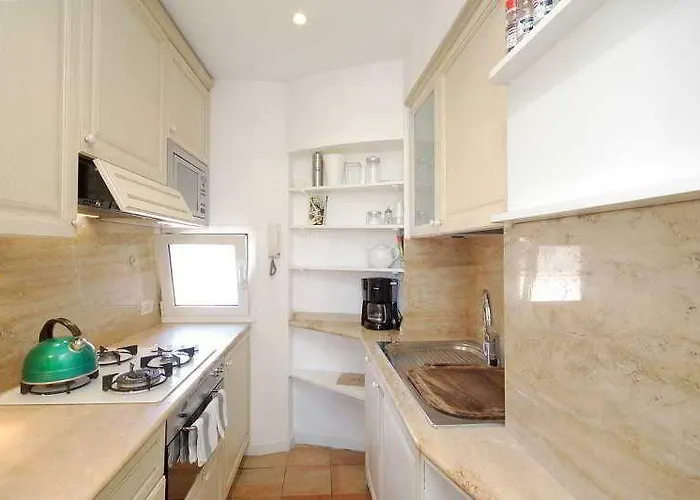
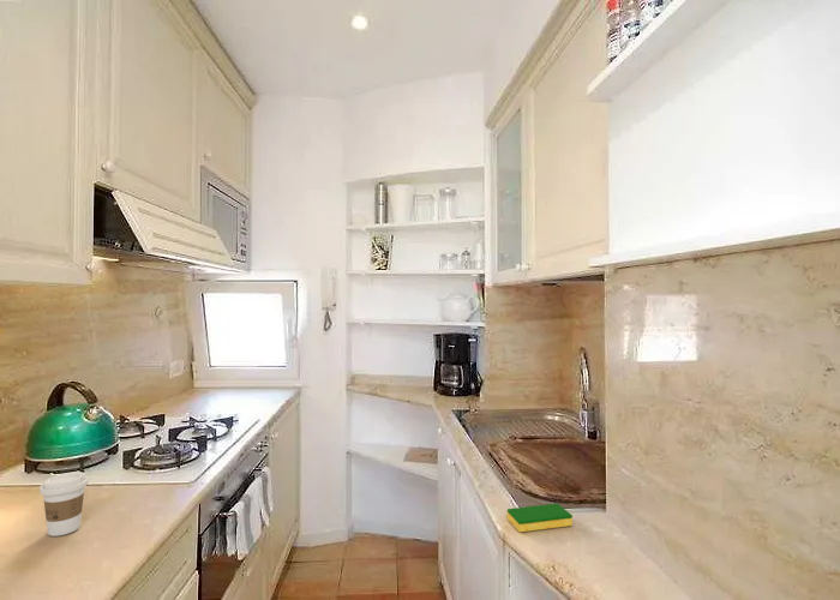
+ dish sponge (539, 516)
+ coffee cup (64, 503)
